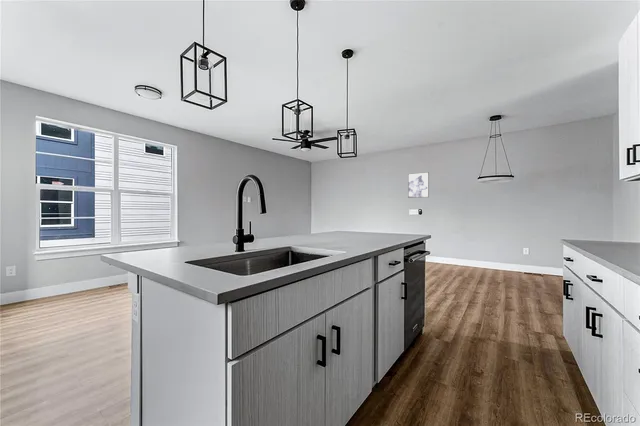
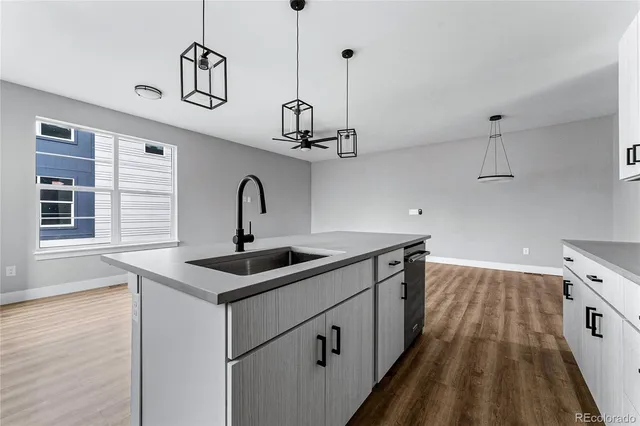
- wall art (418, 185)
